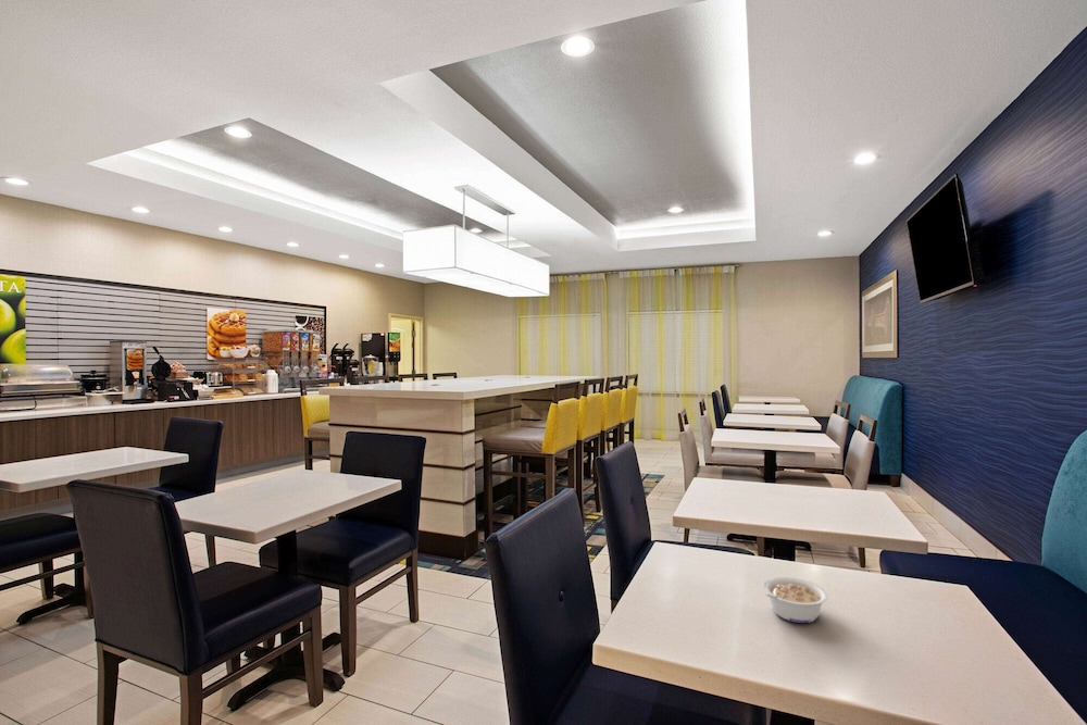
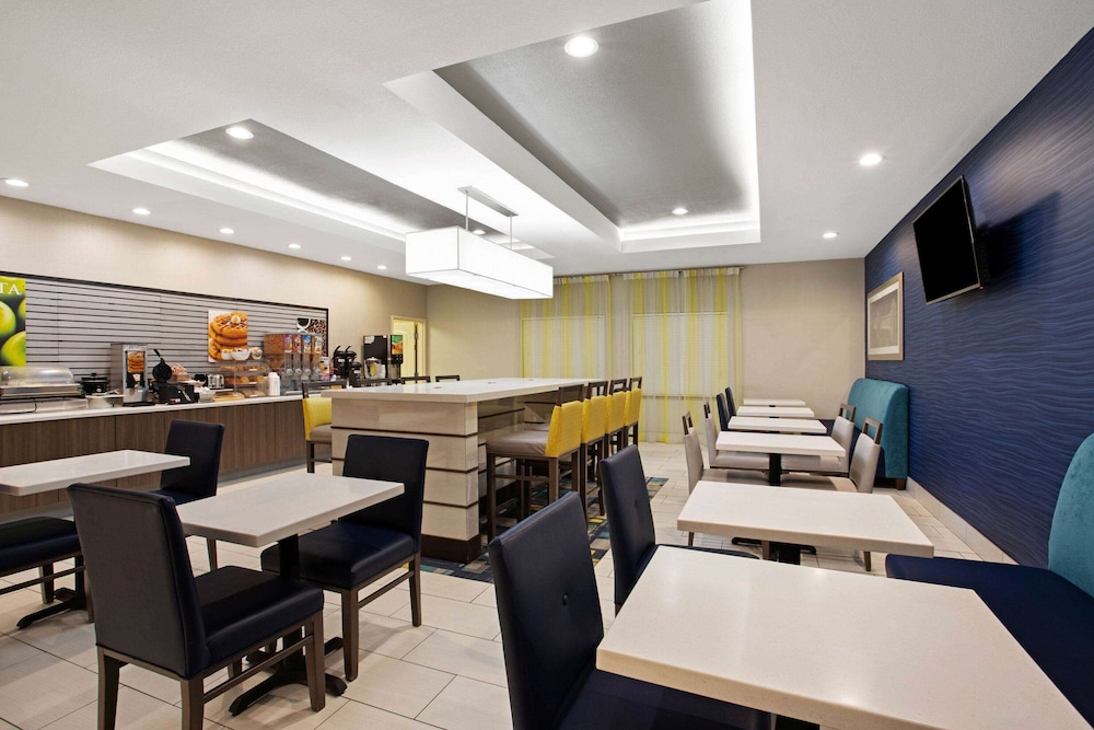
- legume (795, 599)
